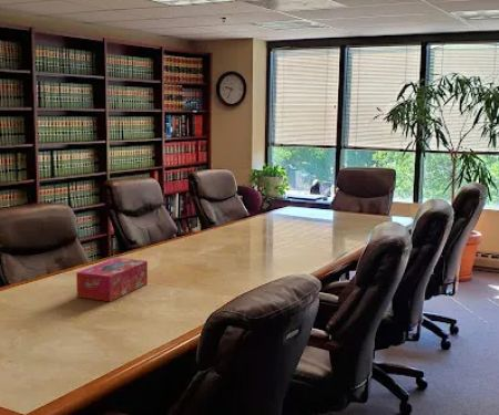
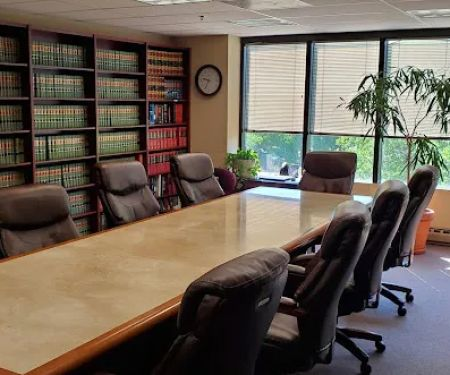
- tissue box (113, 278)
